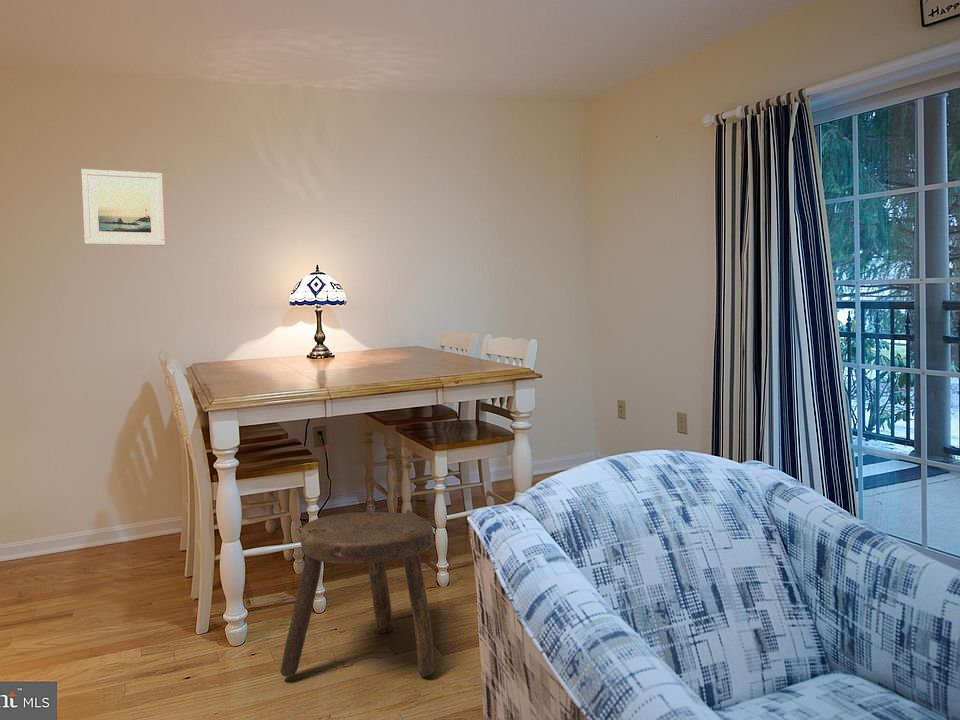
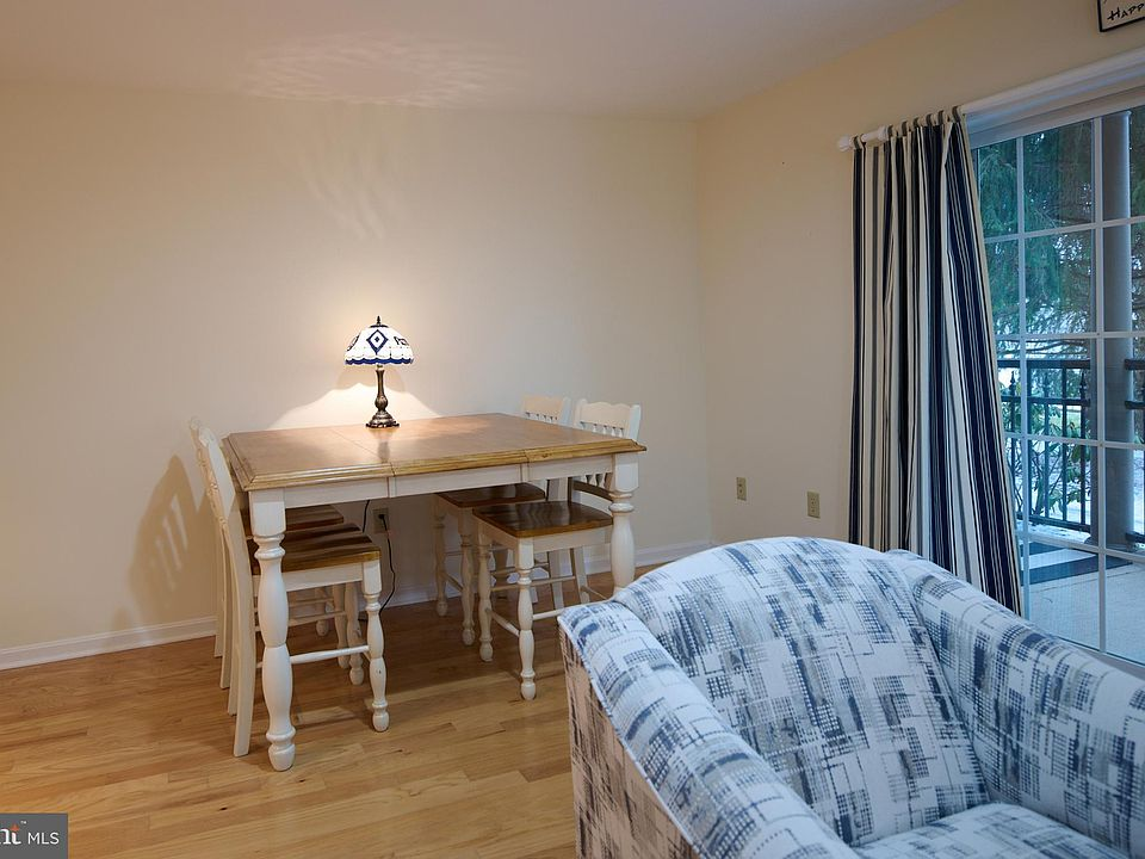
- stool (371, 590)
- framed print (124, 208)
